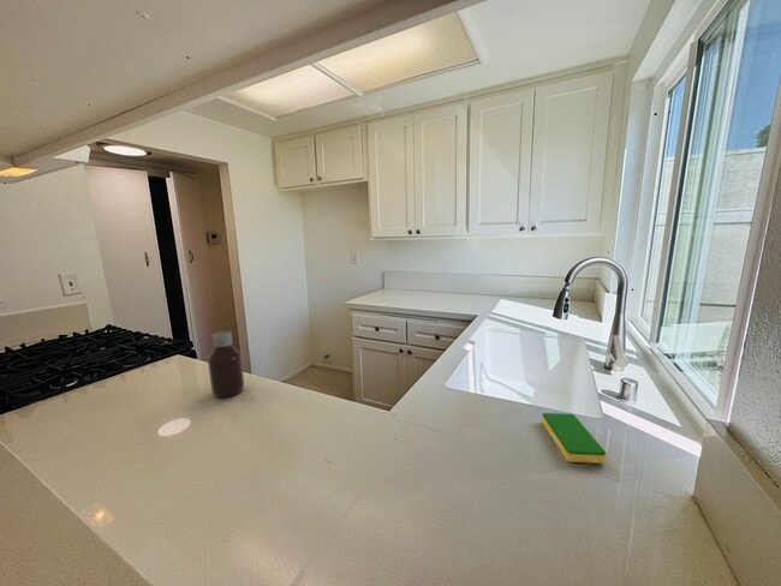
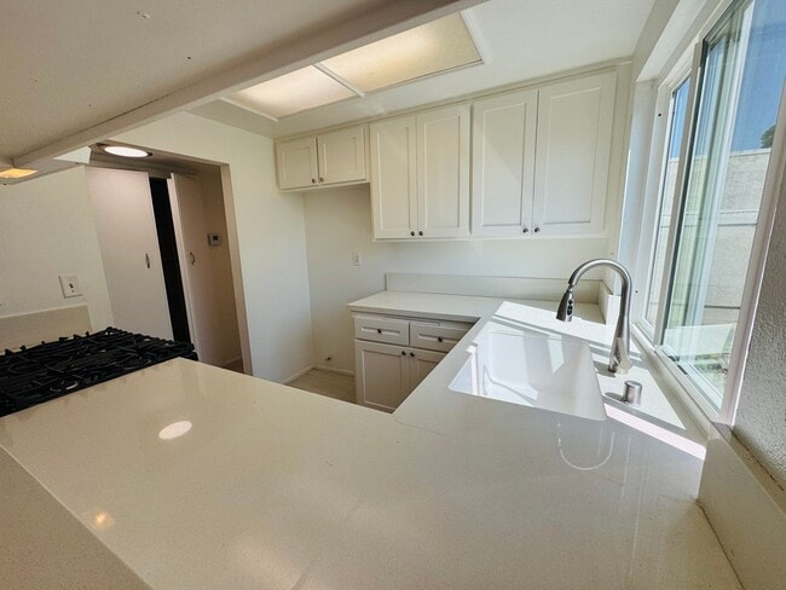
- dish sponge (570, 435)
- bottle (225, 363)
